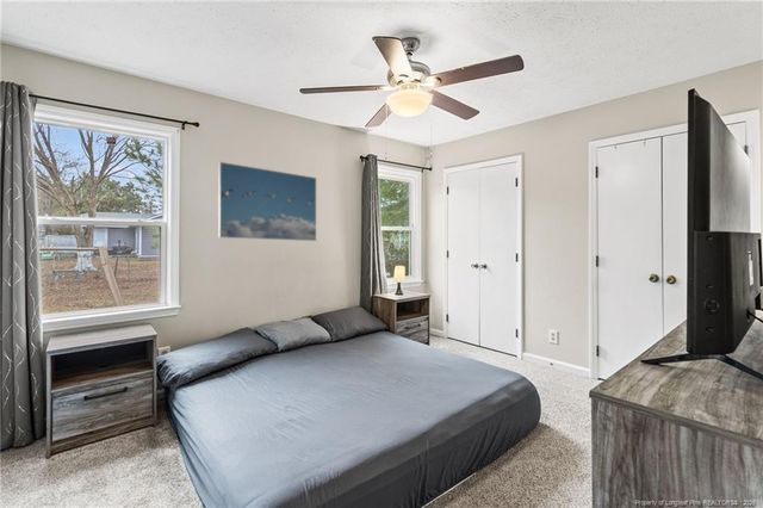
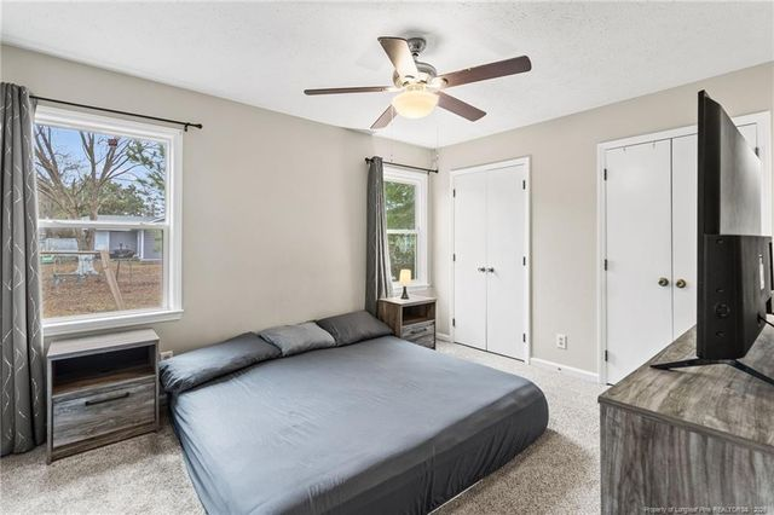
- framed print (272, 204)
